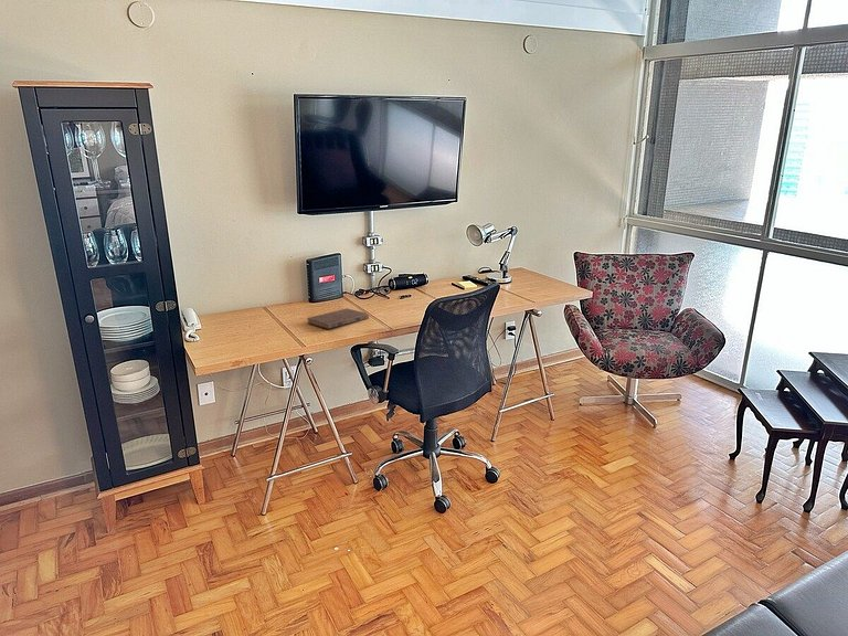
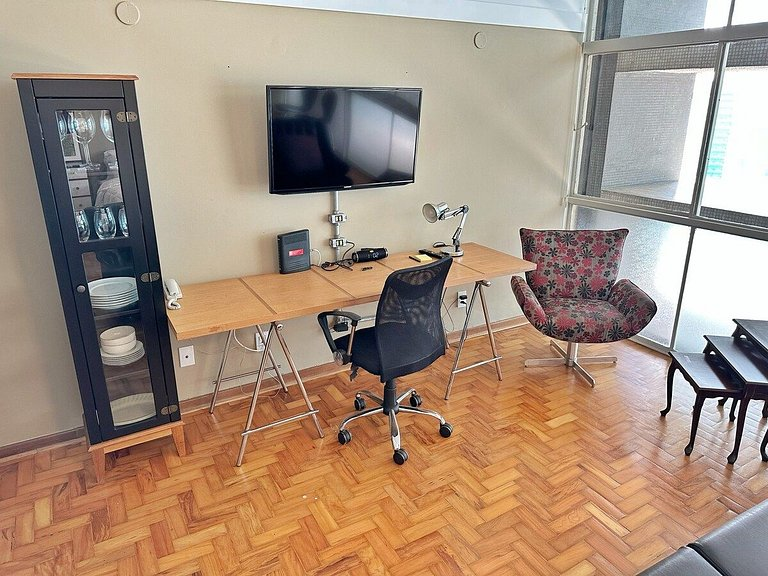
- book (338, 318)
